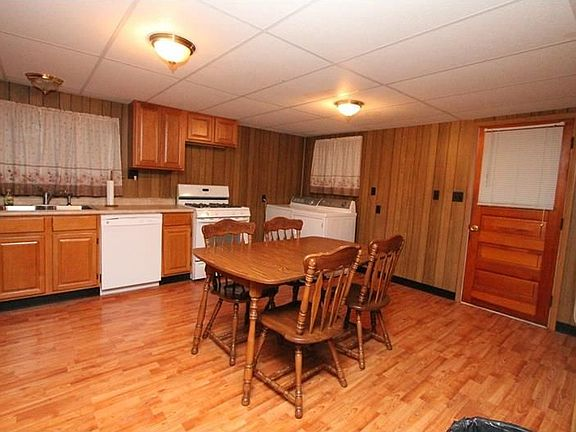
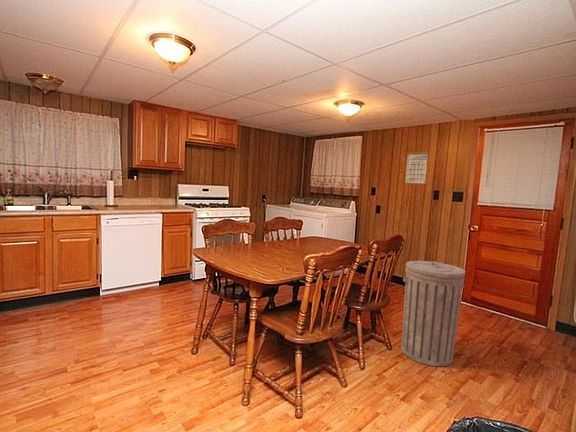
+ calendar (416, 164)
+ trash can (430, 308)
